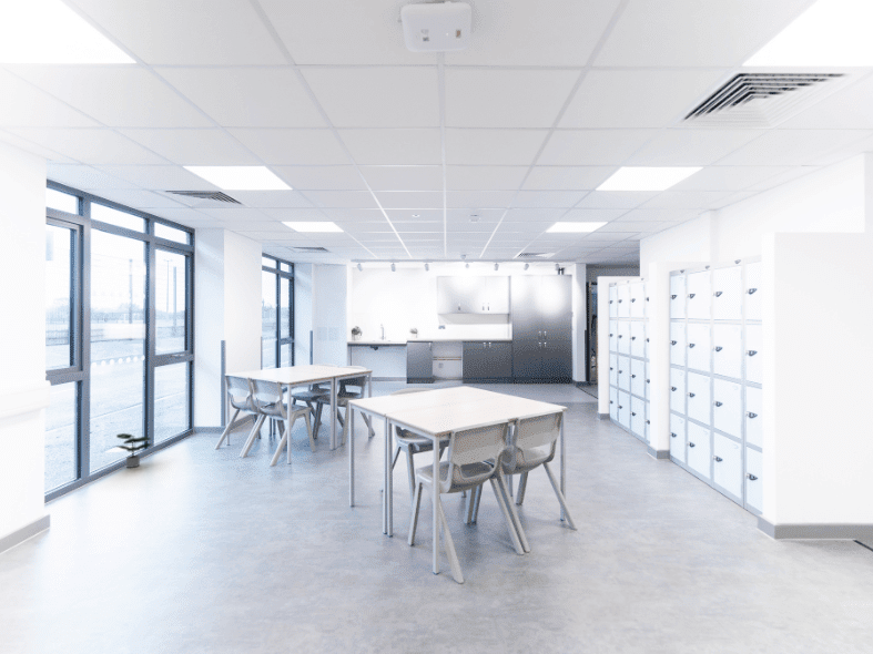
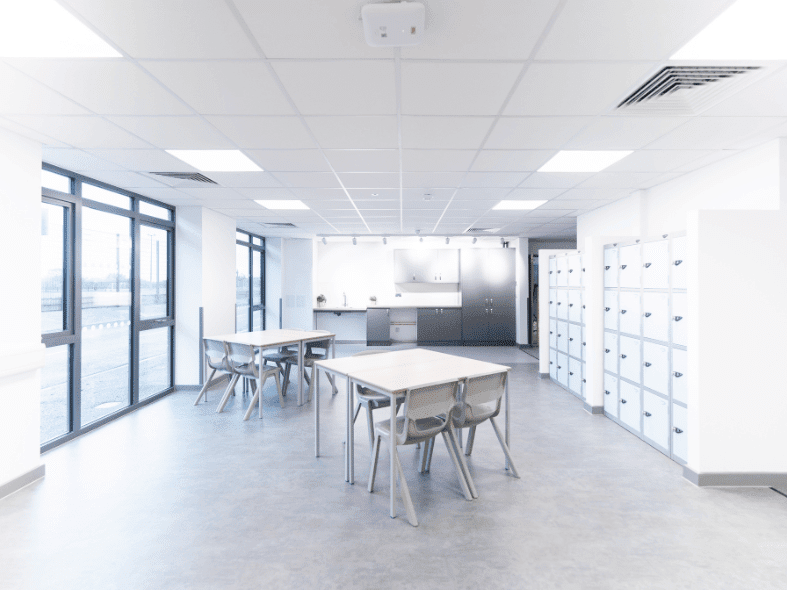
- potted plant (133, 449)
